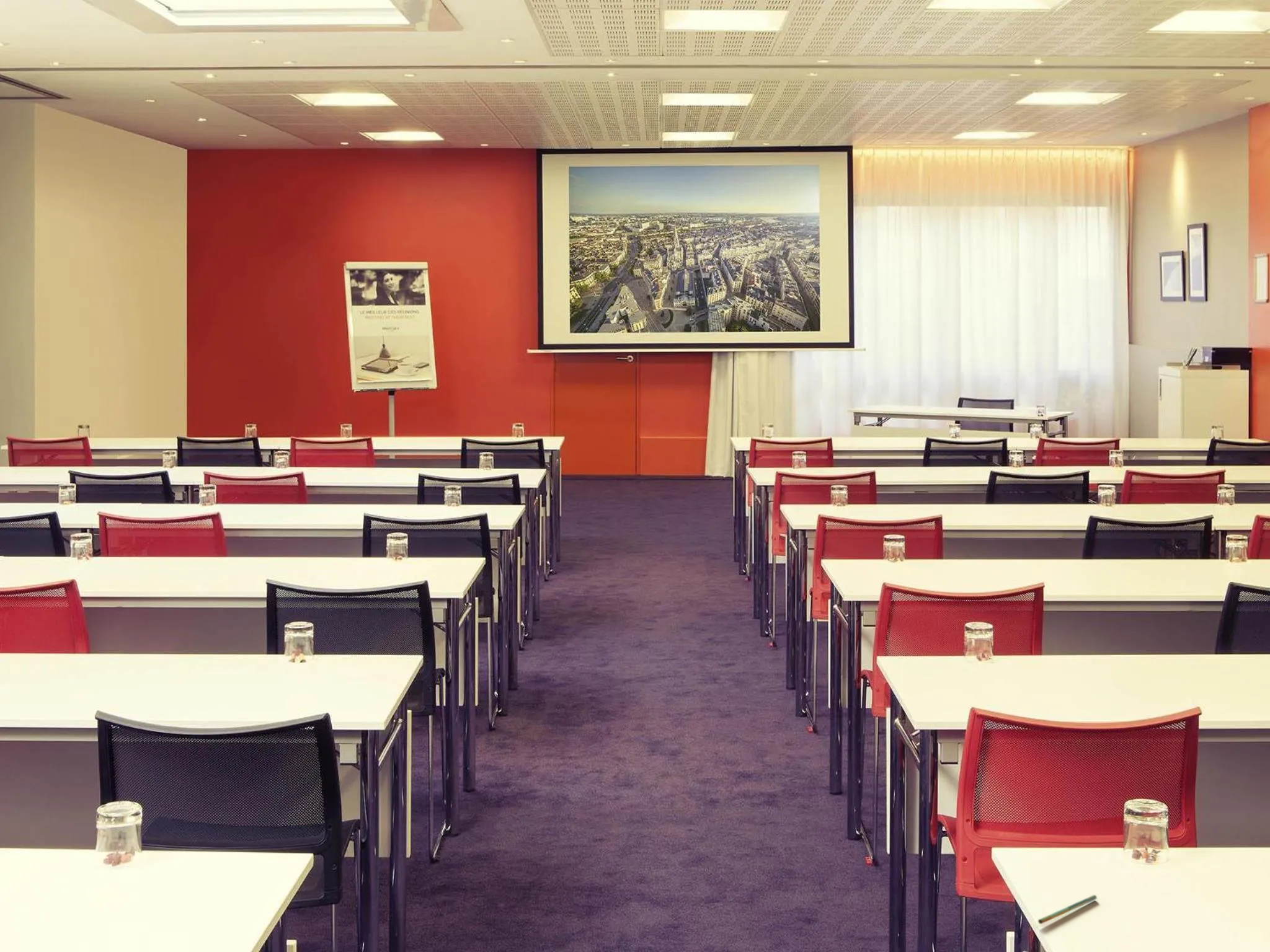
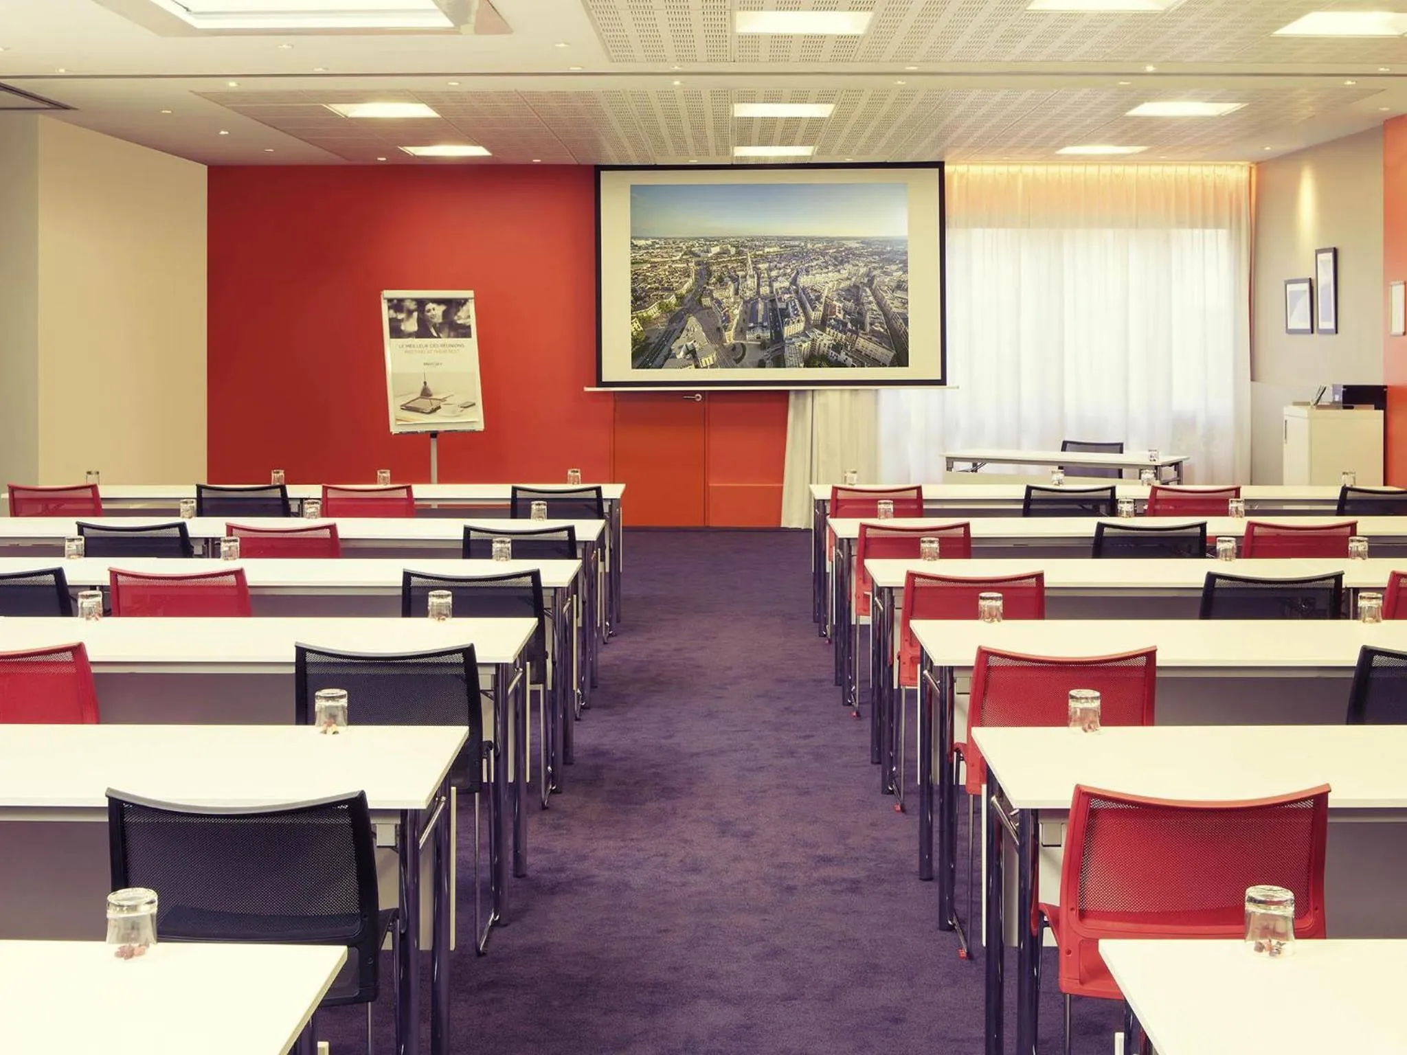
- pen (1068, 909)
